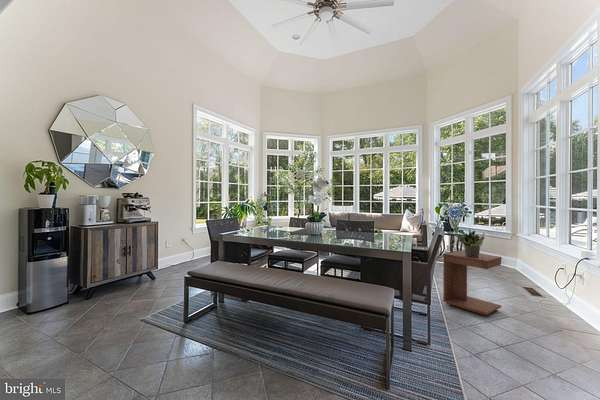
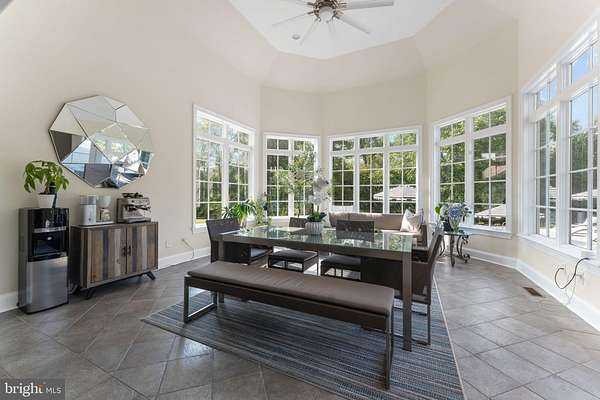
- potted plant (468, 241)
- side table (466, 281)
